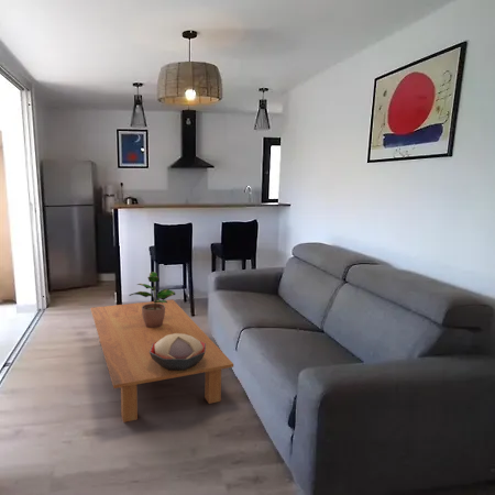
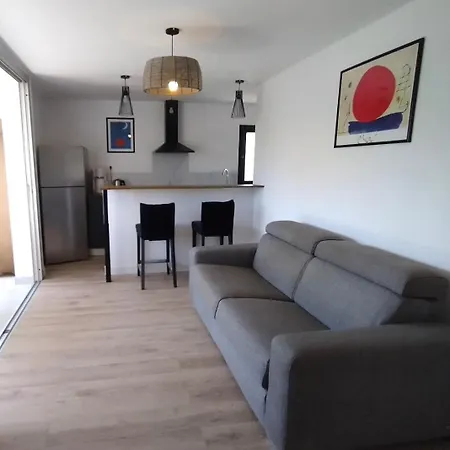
- potted plant (153, 297)
- coffee table (150, 349)
- decorative bowl (178, 349)
